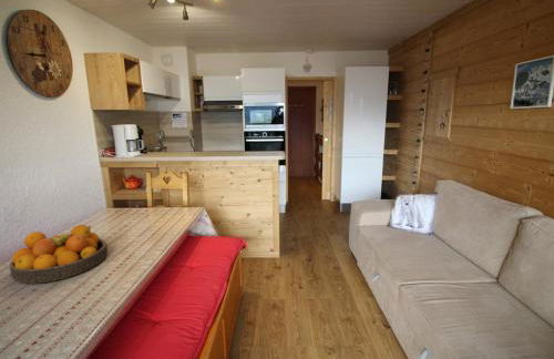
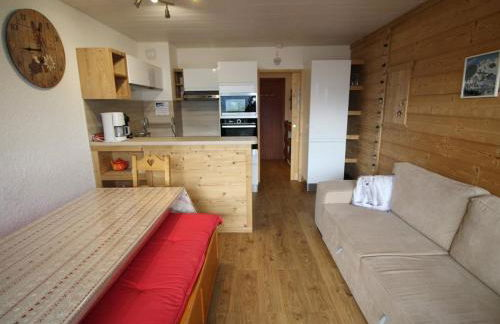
- fruit bowl (61, 246)
